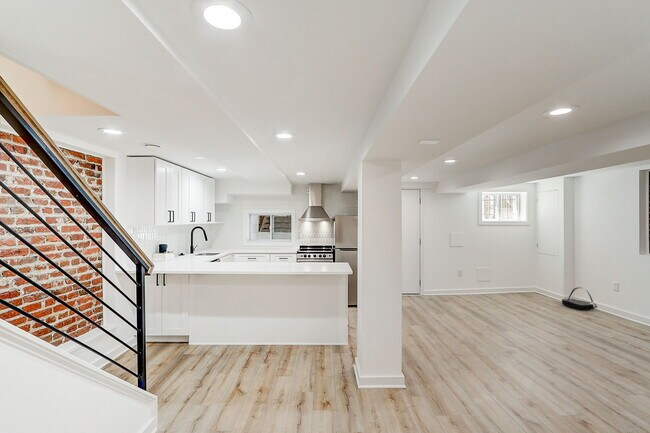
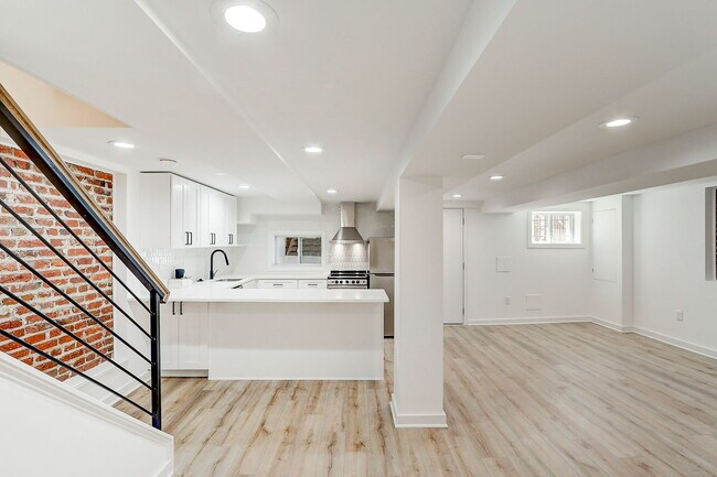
- basket (580, 300)
